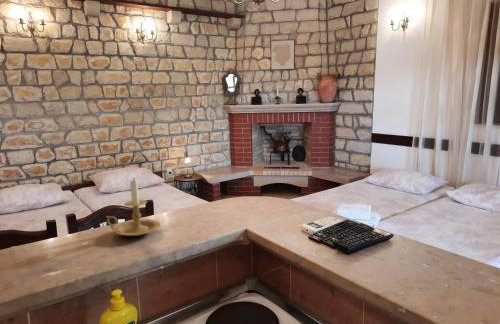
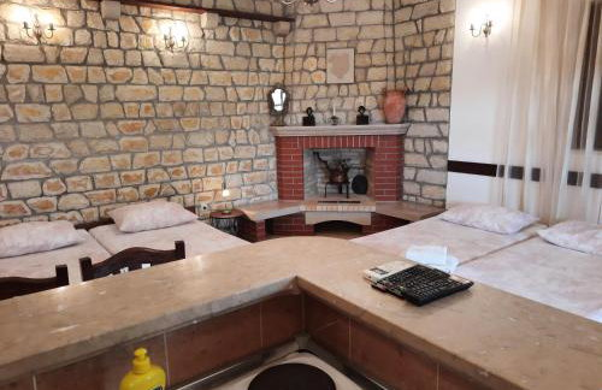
- candle holder (131, 205)
